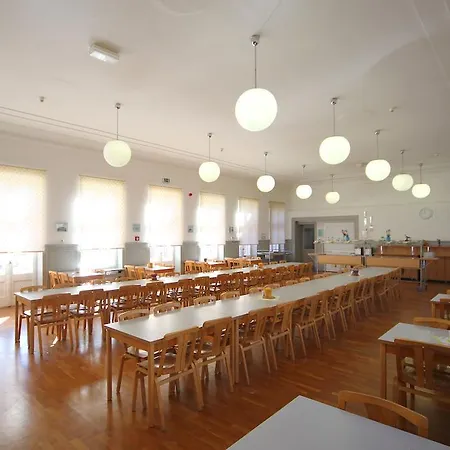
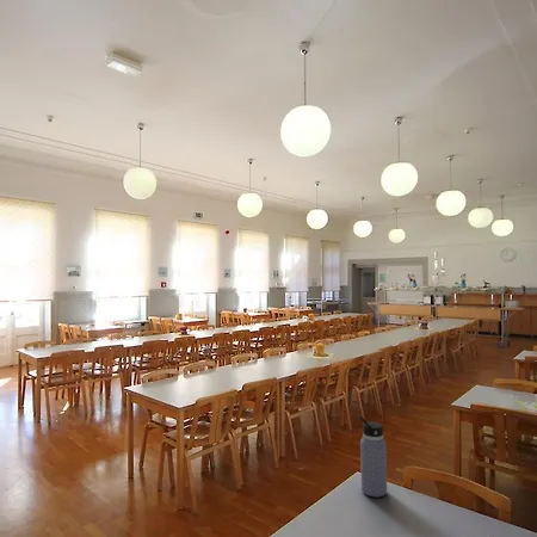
+ water bottle (371, 452)
